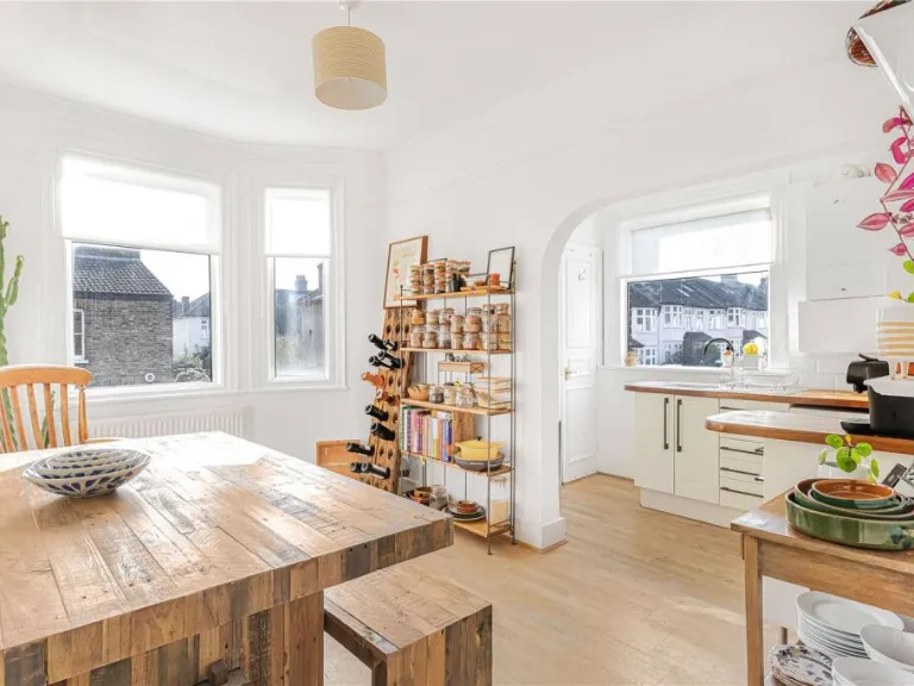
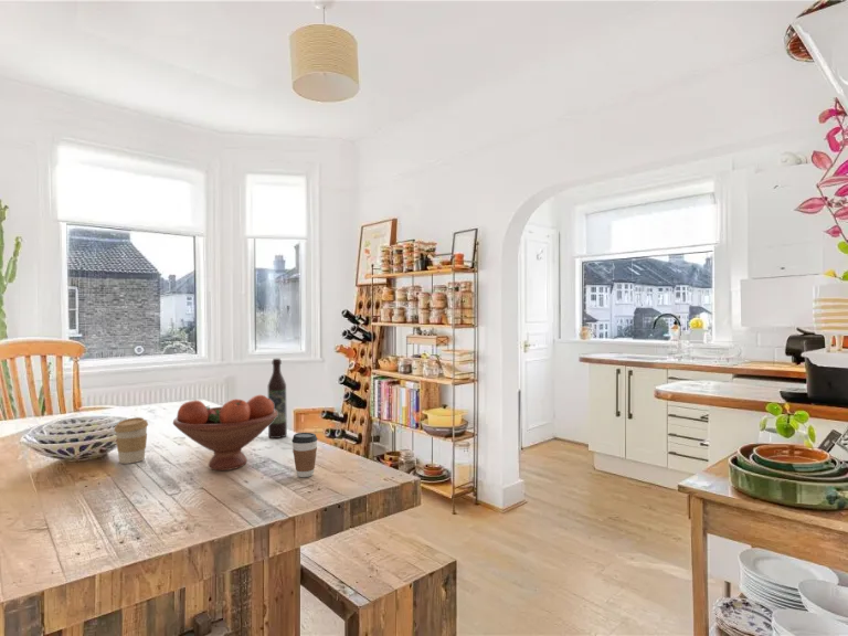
+ wine bottle (277, 396)
+ coffee cup (305, 454)
+ fruit bowl (227, 430)
+ coffee cup (131, 439)
